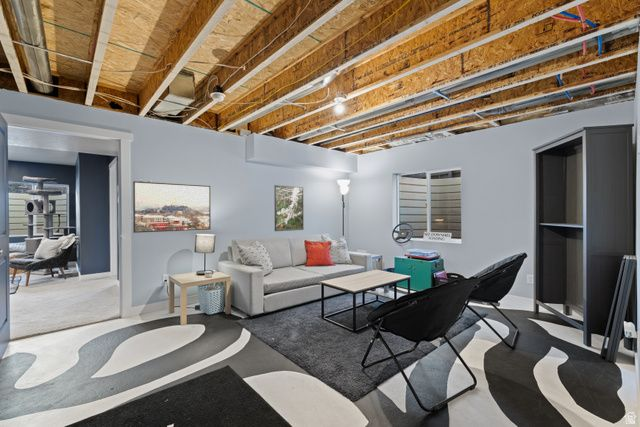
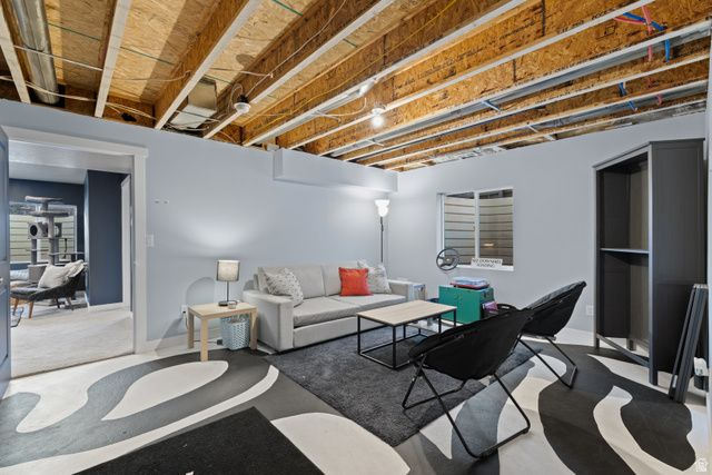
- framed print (175, 207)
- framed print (289, 208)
